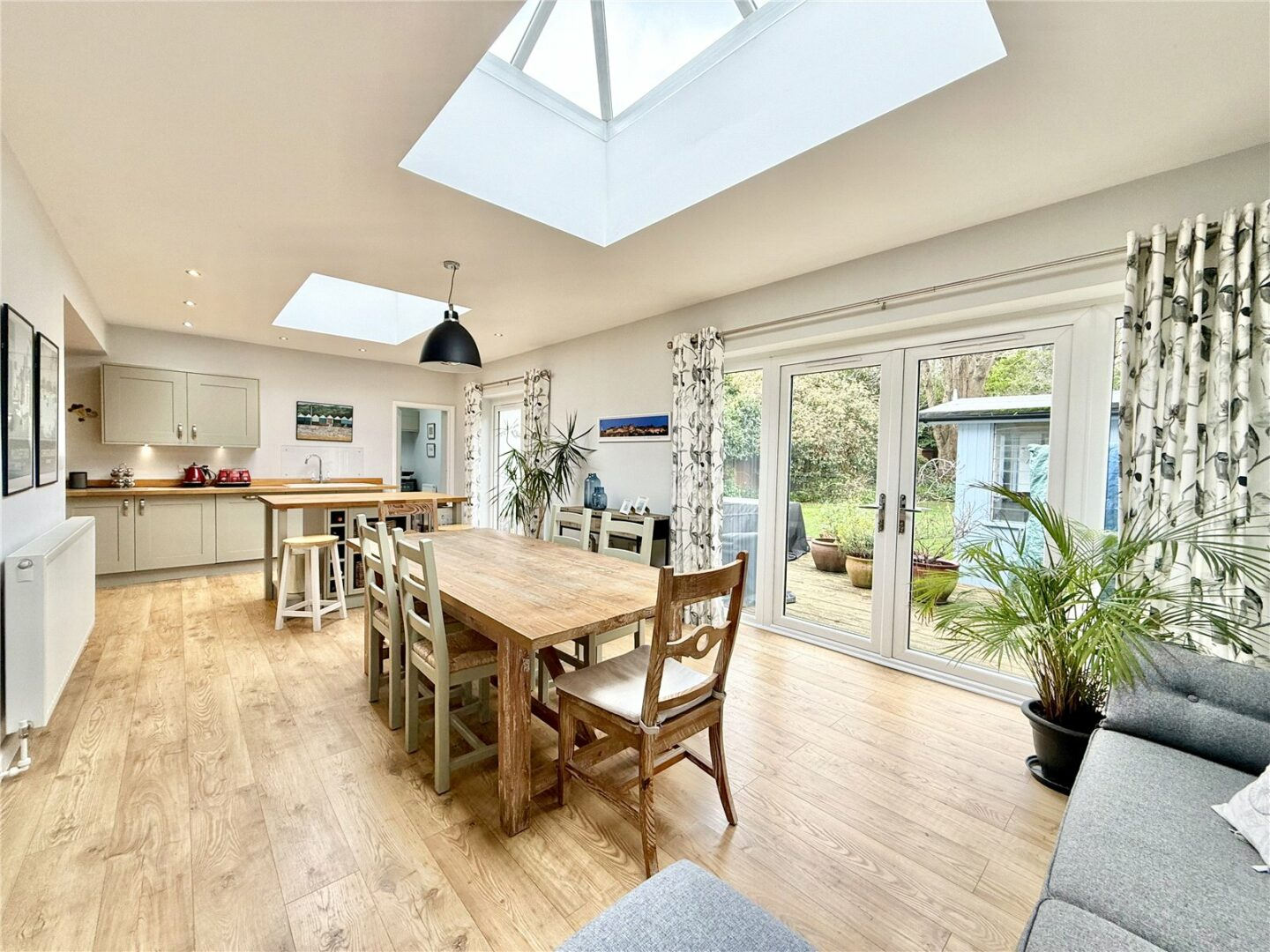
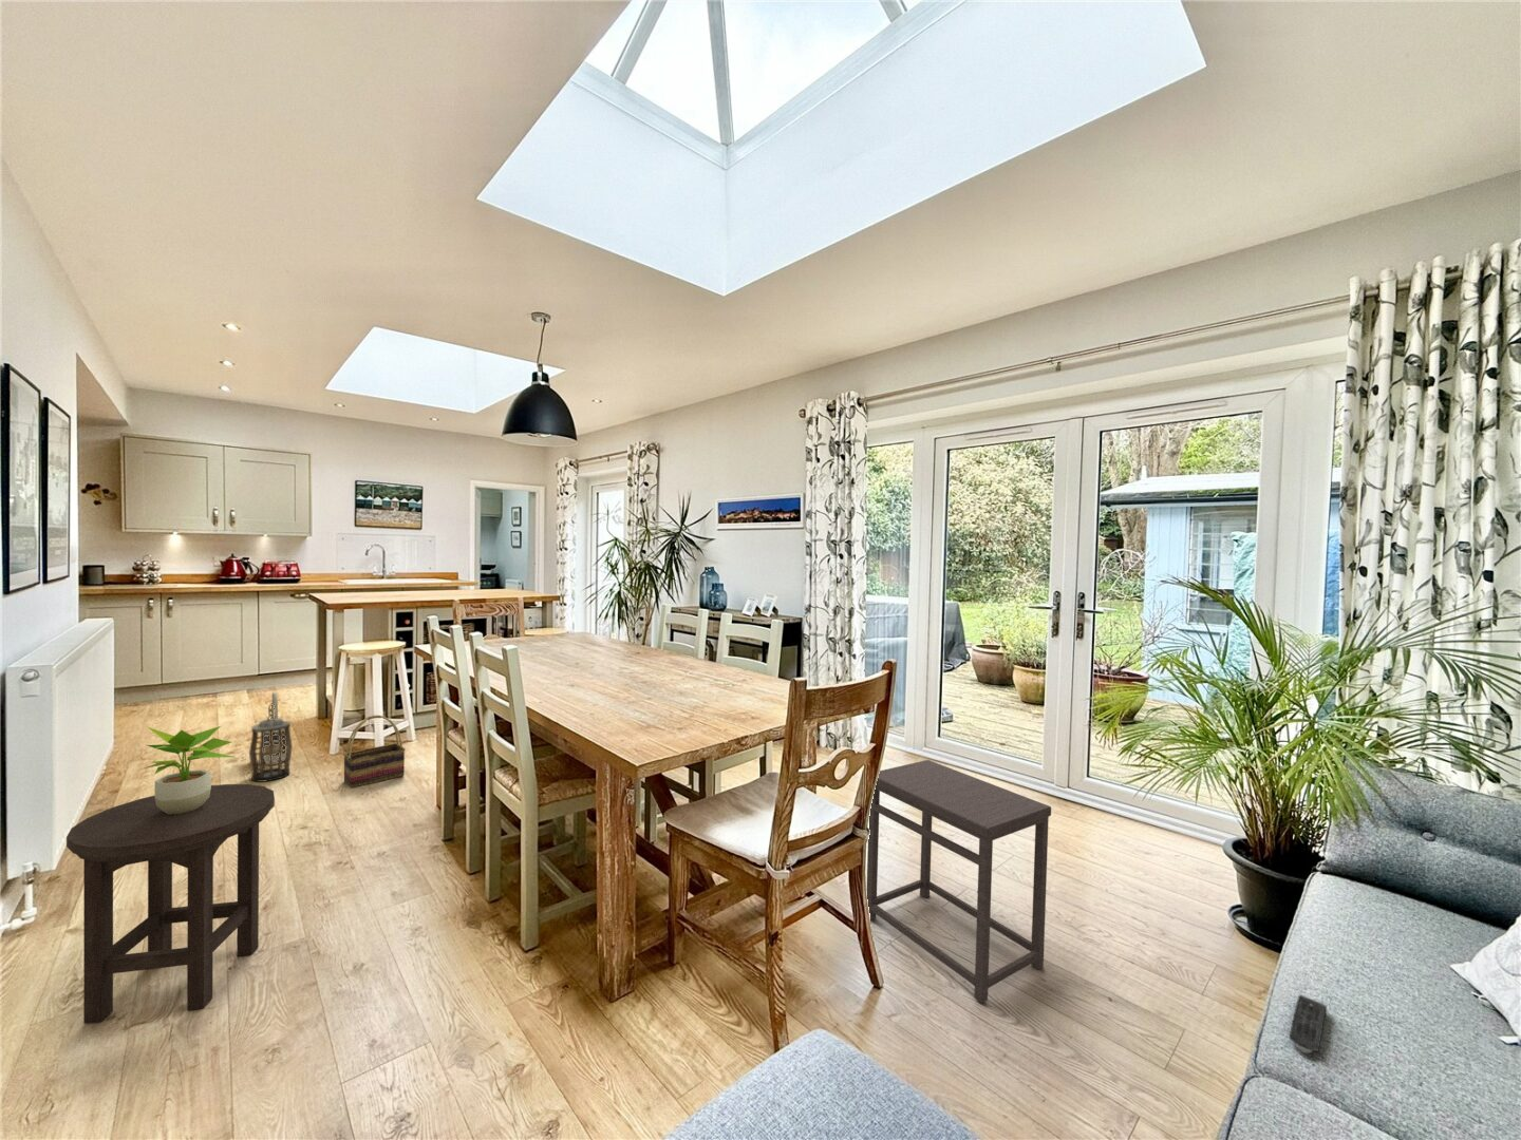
+ stool (171, 896)
+ basket (374, 747)
+ remote control (1308, 1024)
+ potted plant (189, 765)
+ bag (277, 730)
+ side table (956, 853)
+ lantern (271, 740)
